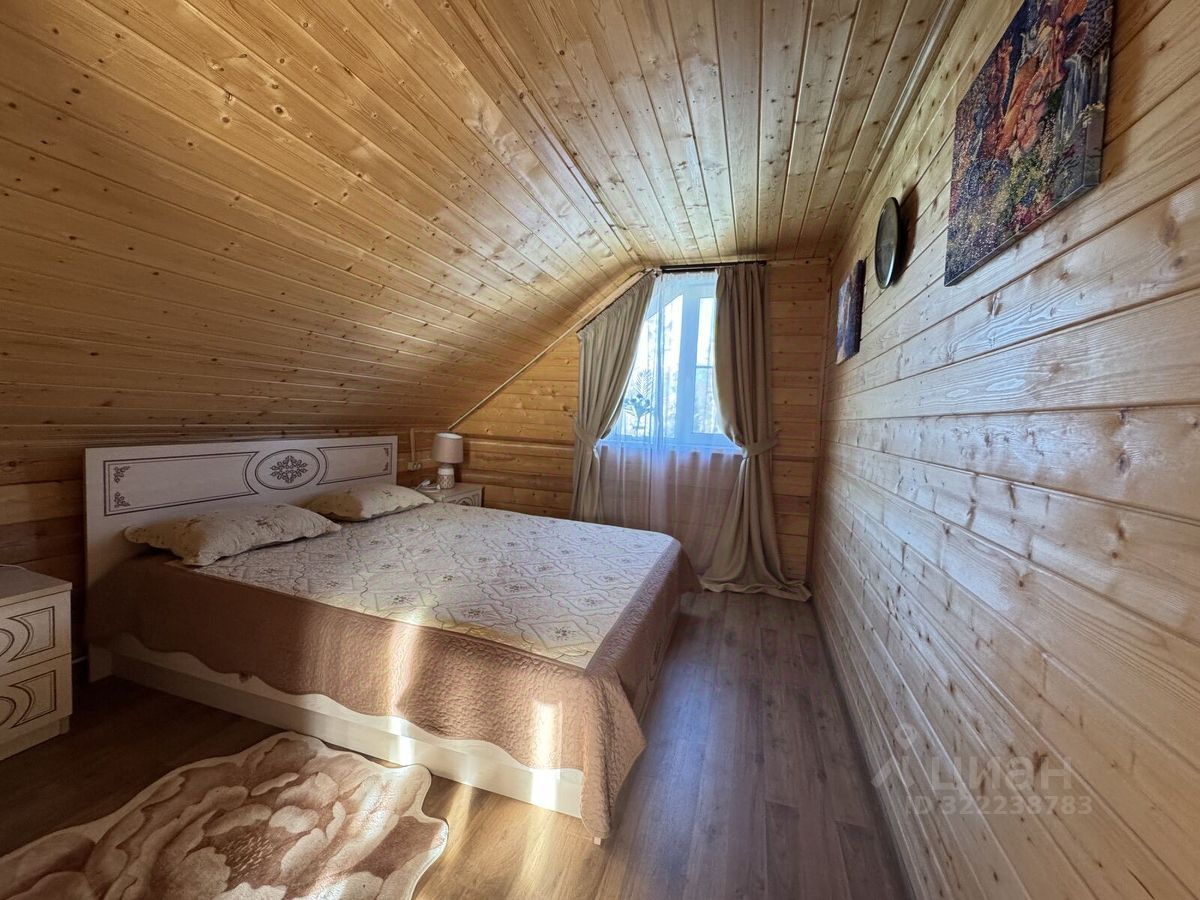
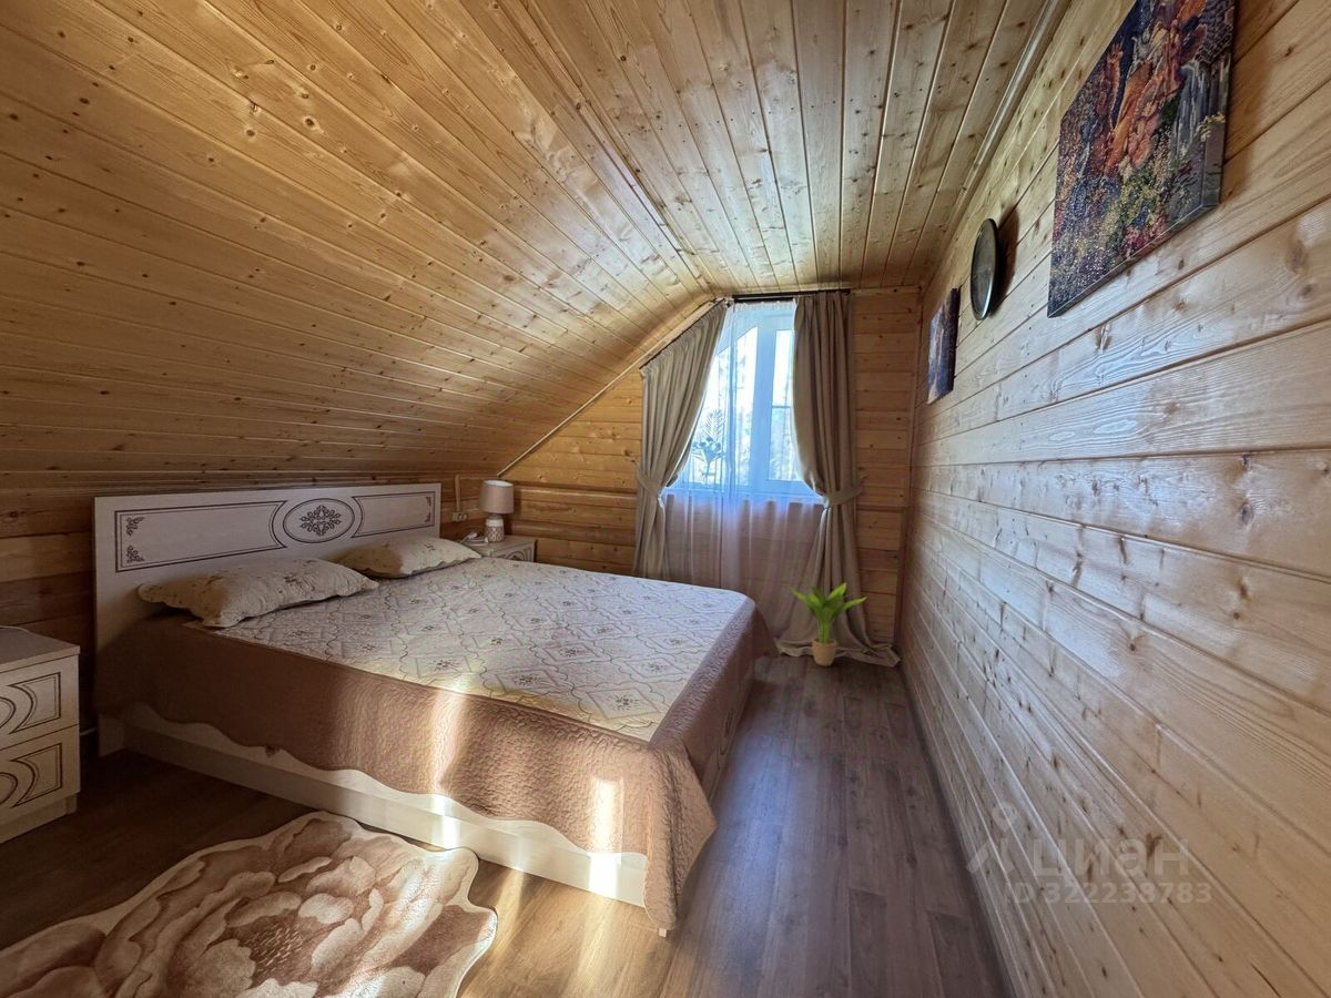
+ potted plant (827, 620)
